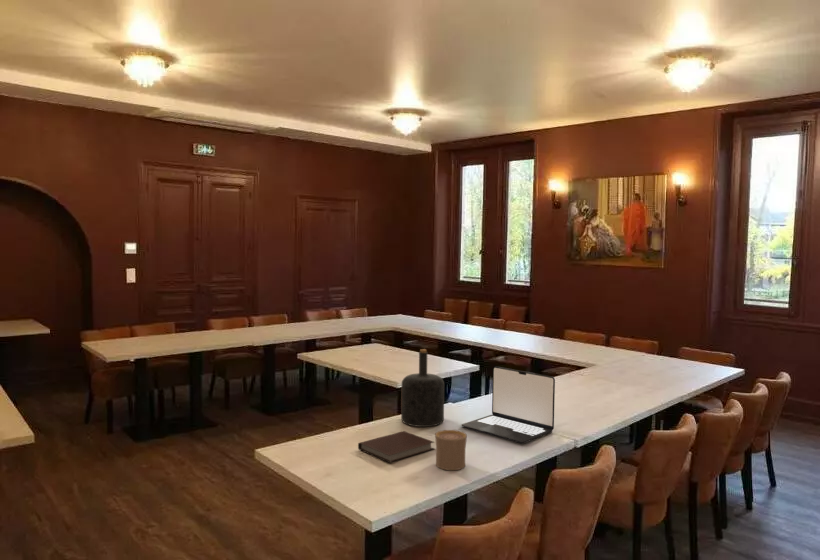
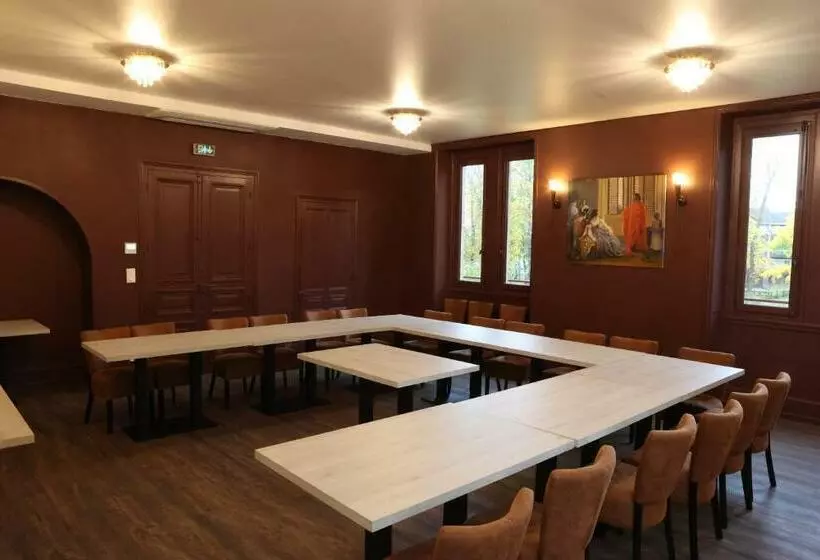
- laptop (507, 402)
- bottle (422, 385)
- notebook (396, 445)
- cup (450, 449)
